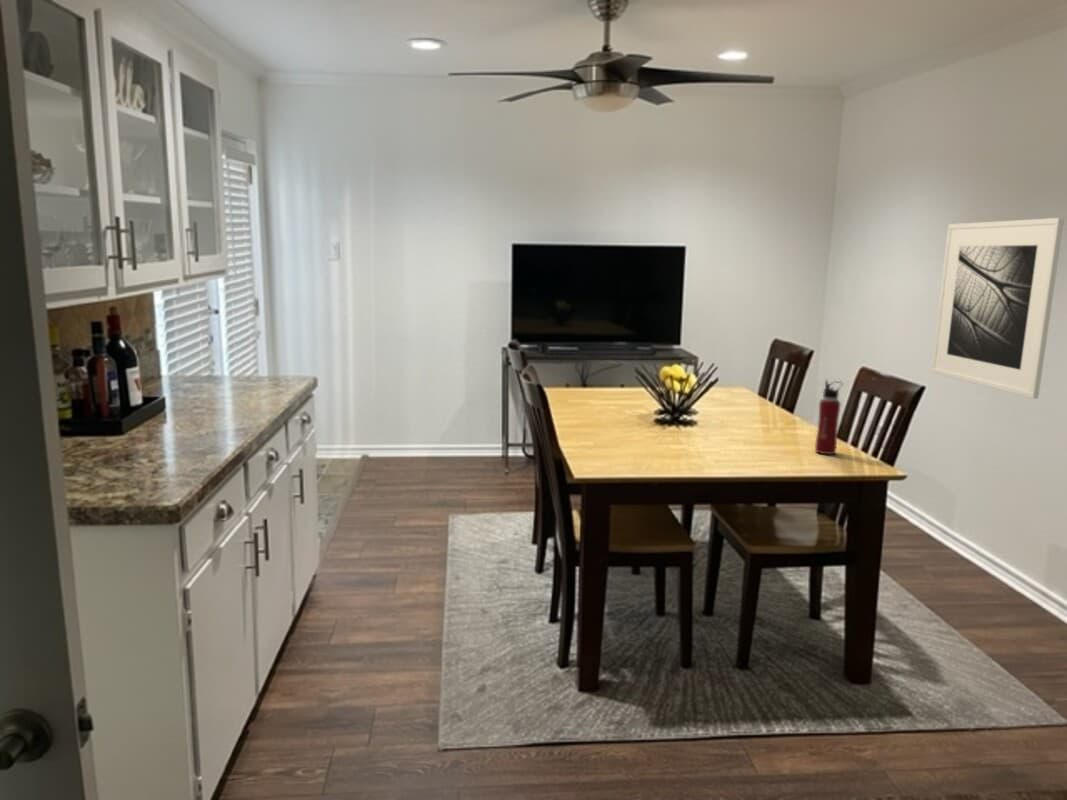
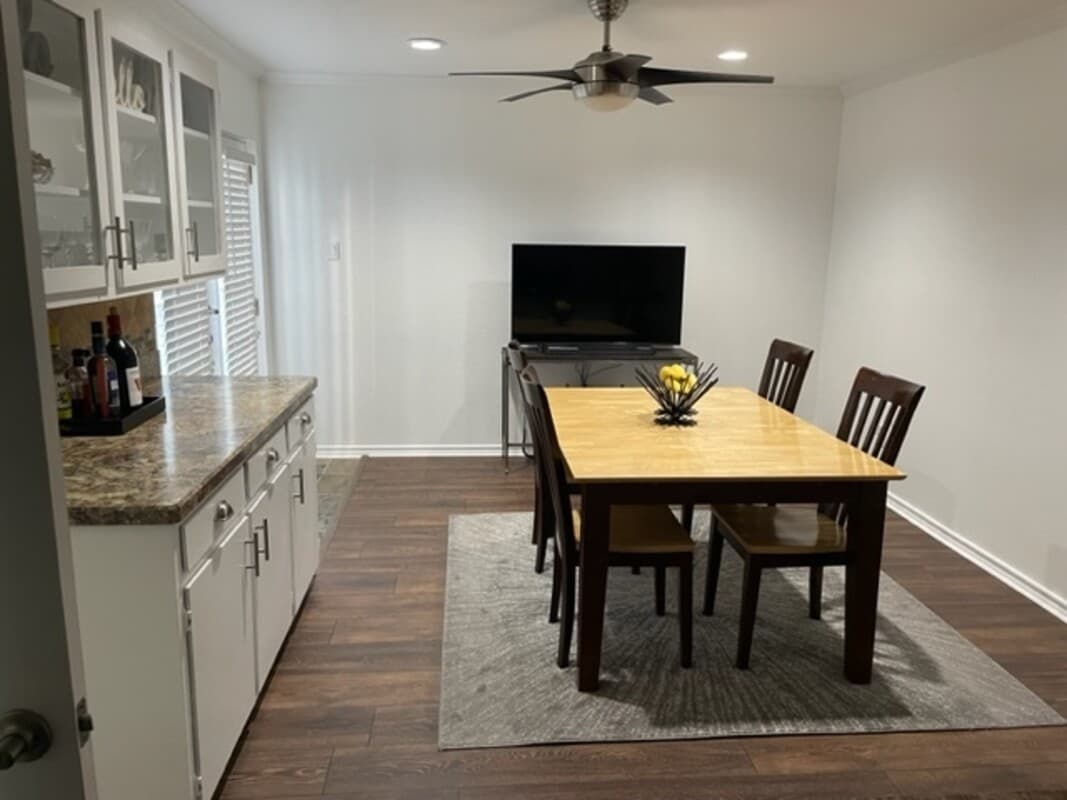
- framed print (989, 304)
- water bottle (828, 416)
